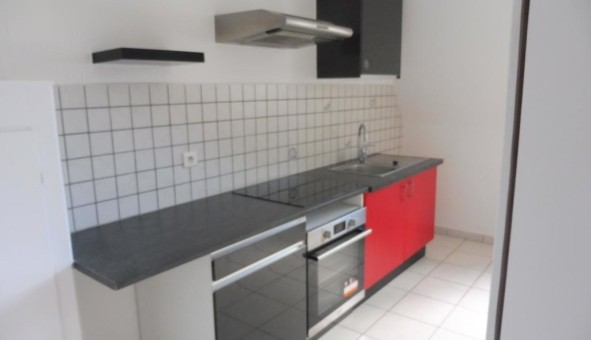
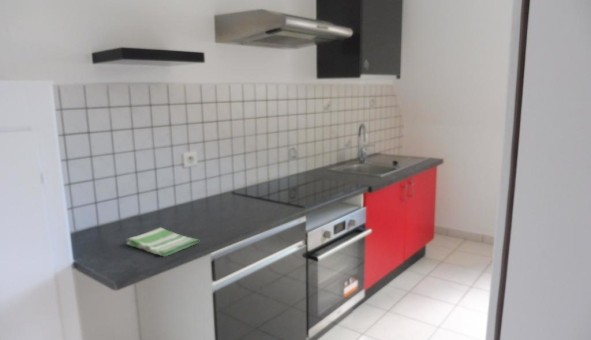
+ dish towel (162, 240)
